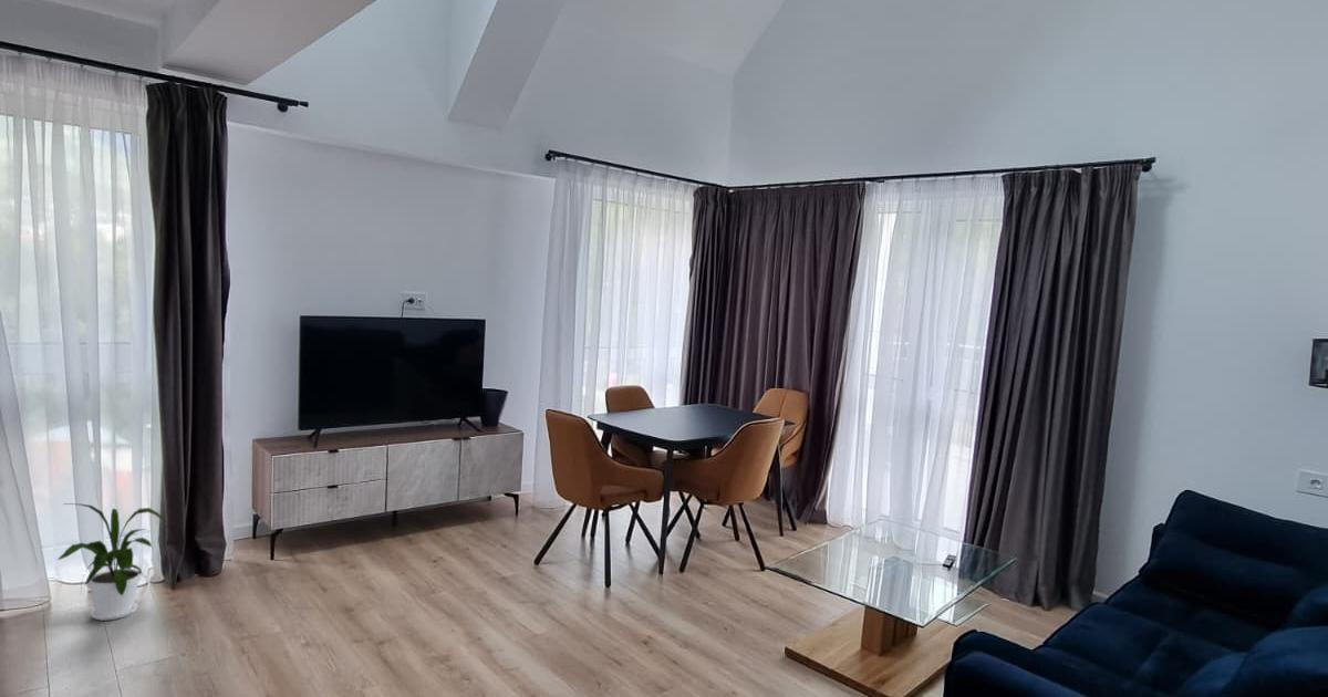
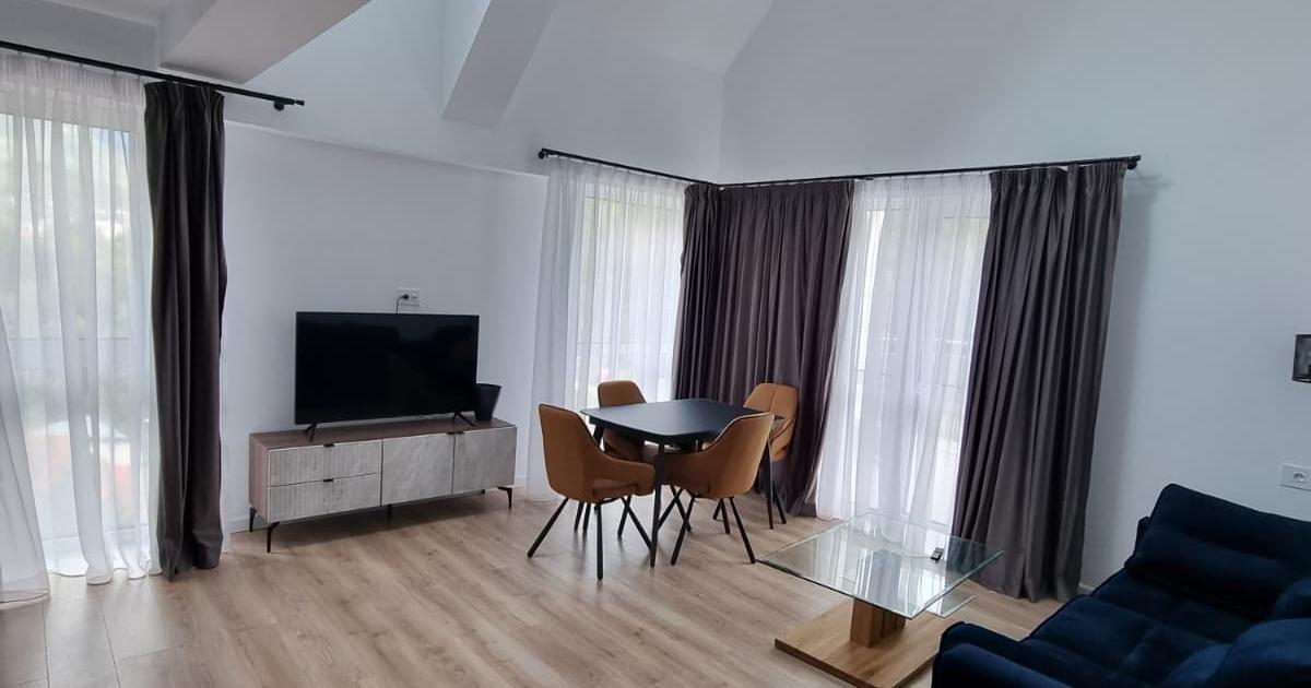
- house plant (112, 556)
